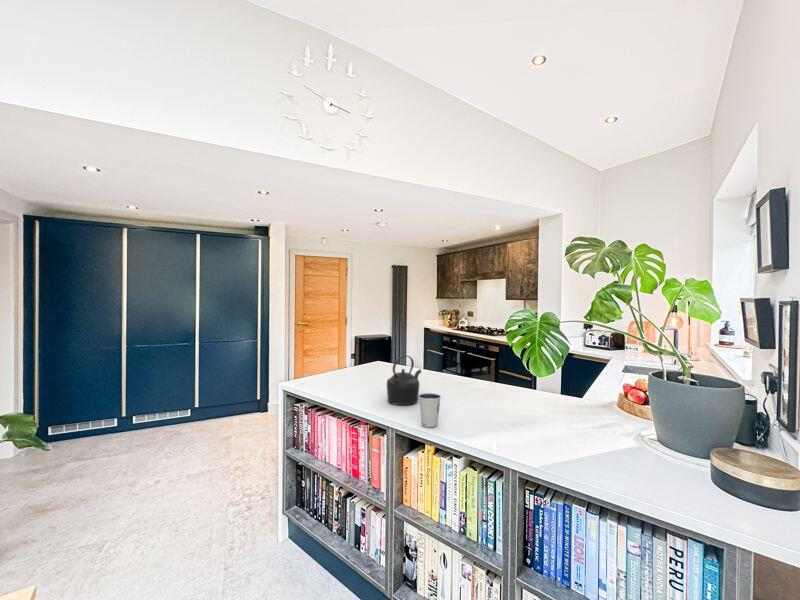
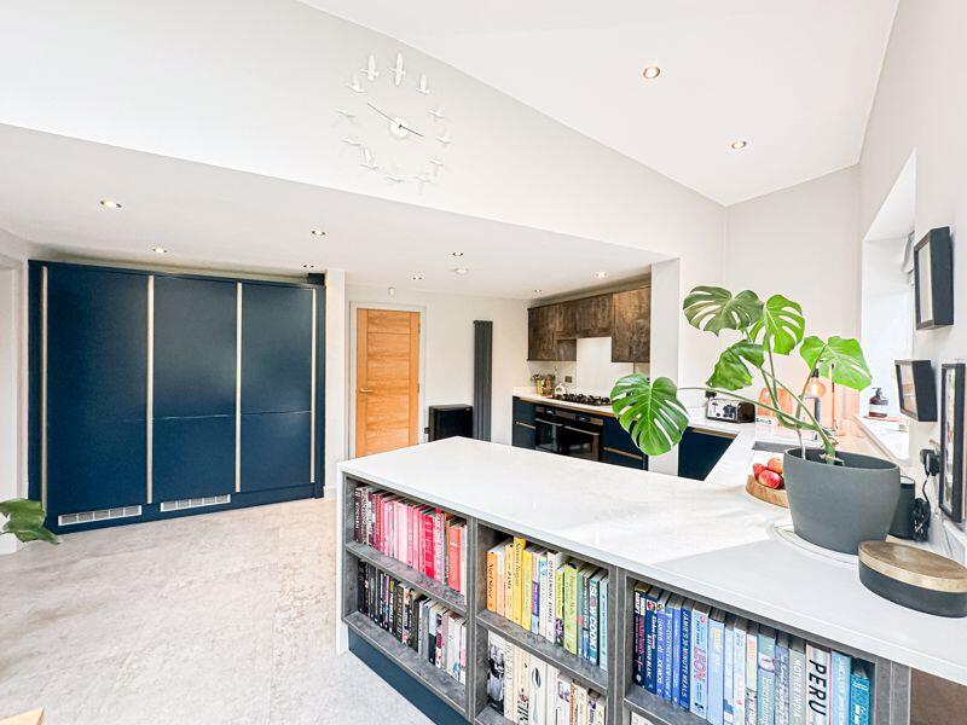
- kettle (407, 376)
- dixie cup (429, 410)
